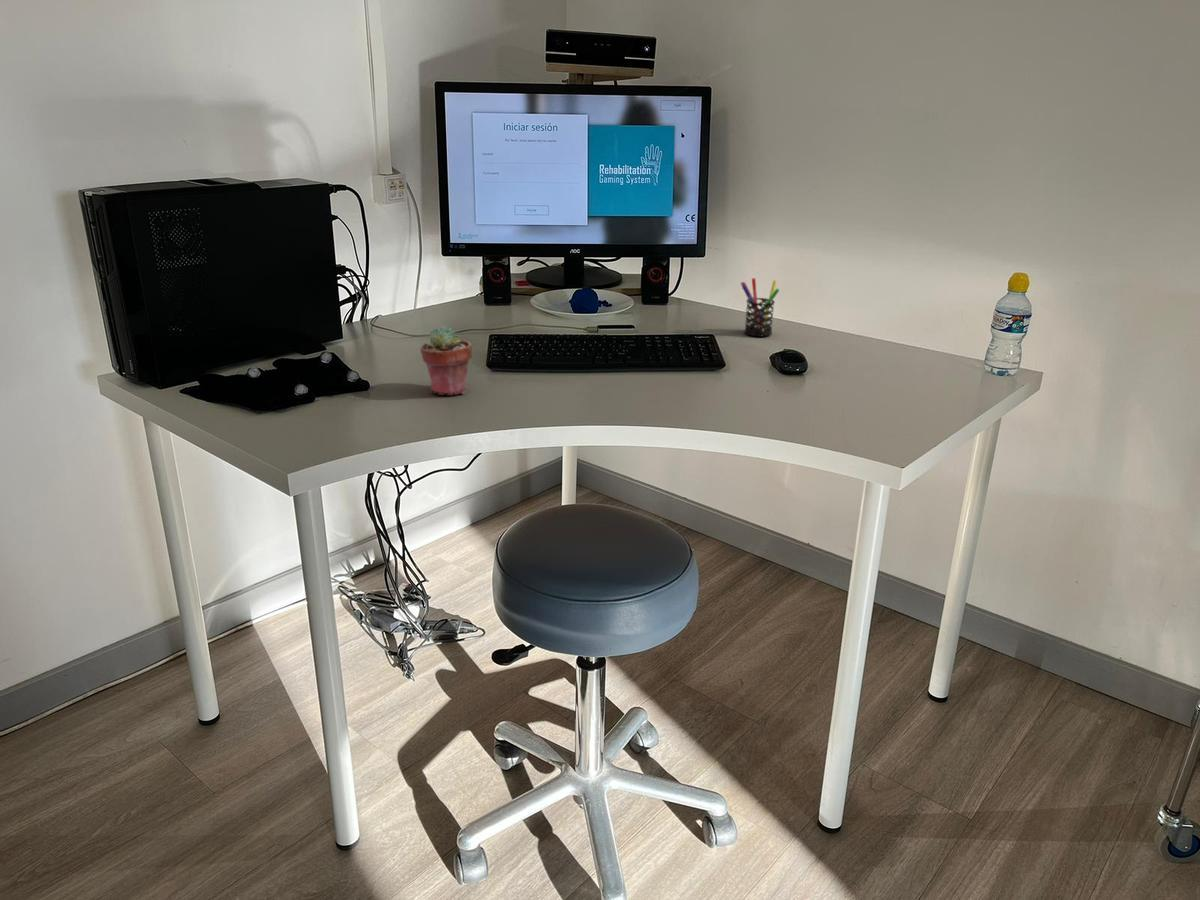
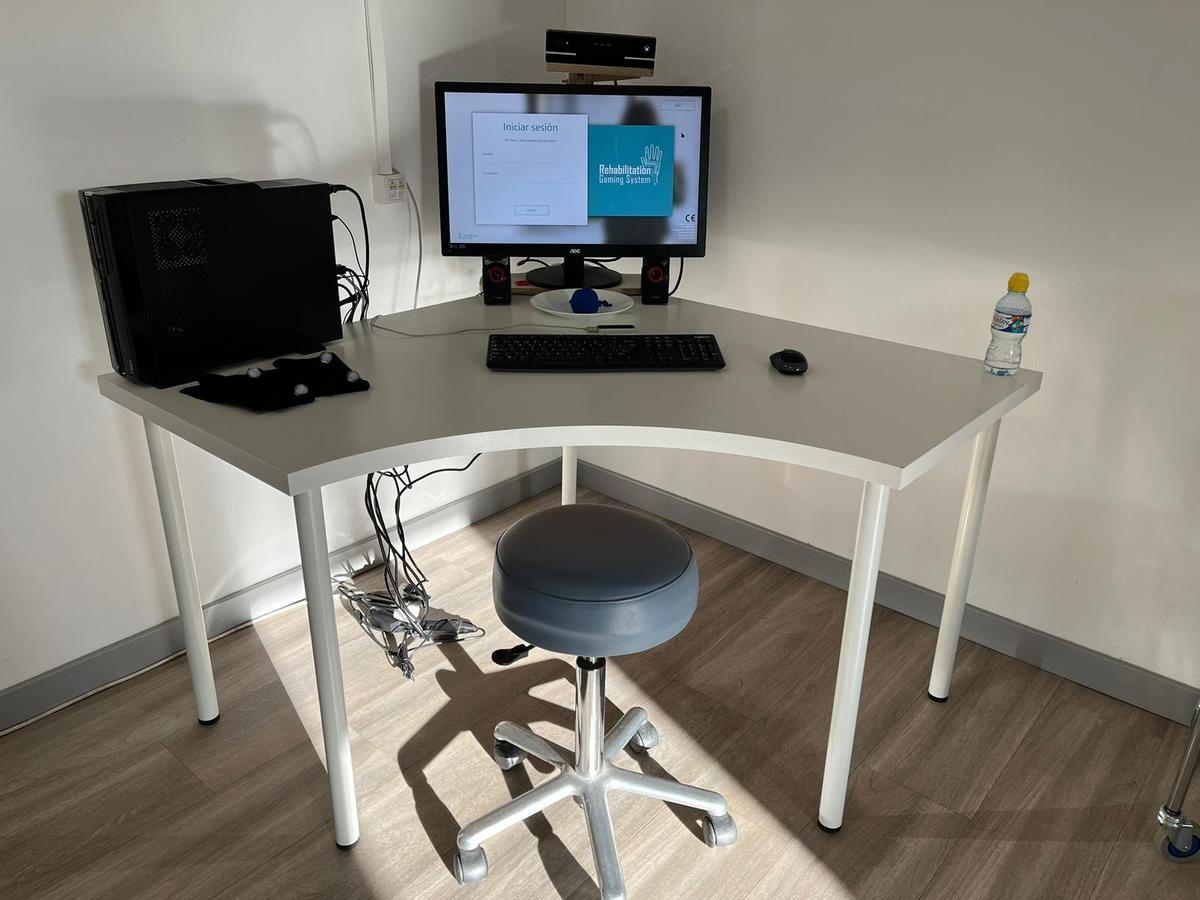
- potted succulent (446, 358)
- pen holder (761, 305)
